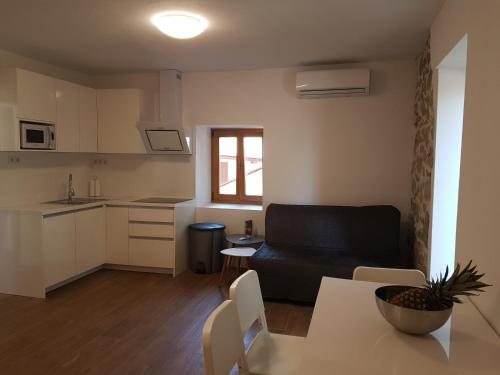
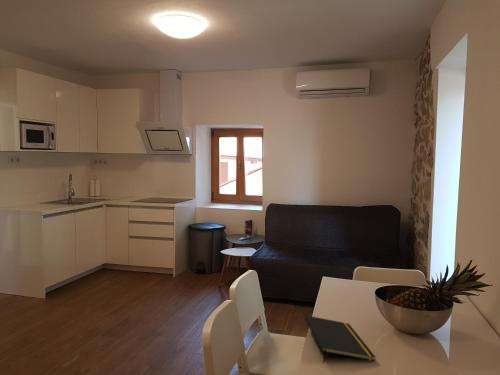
+ notepad (336, 336)
